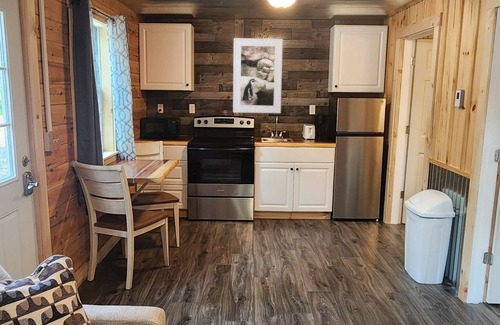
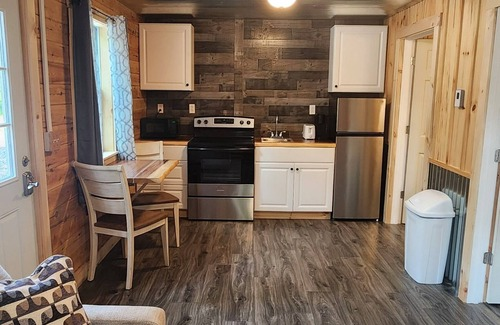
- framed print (257, 76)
